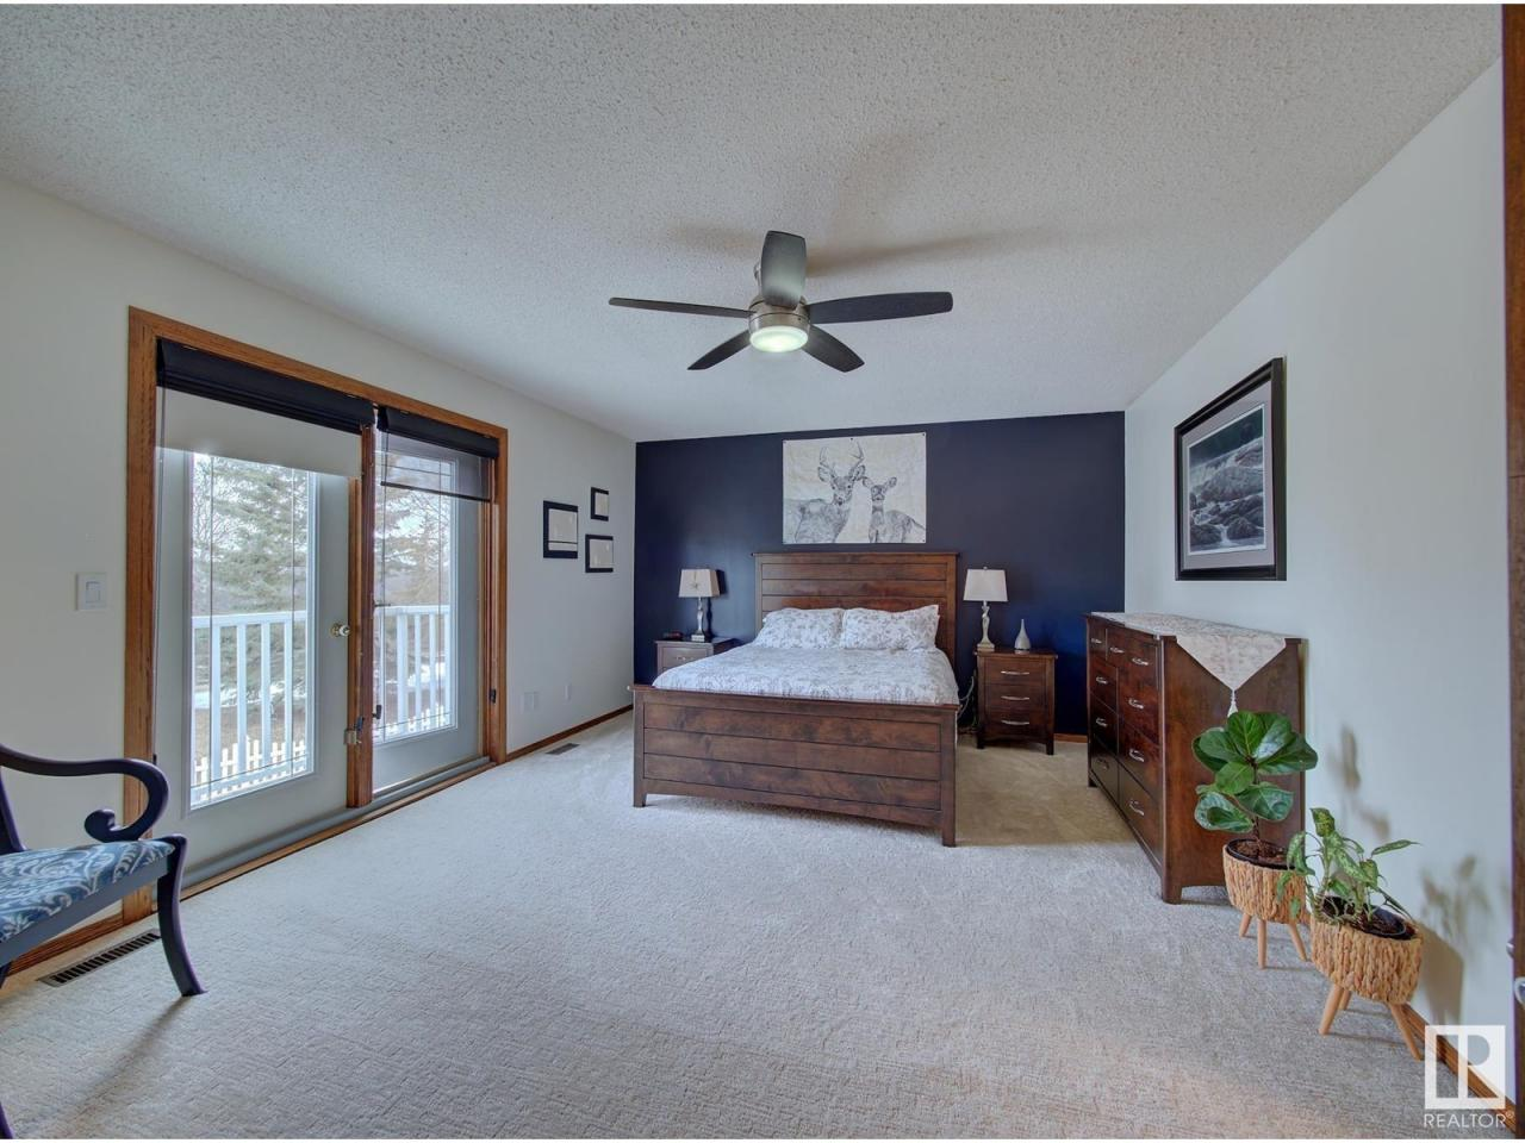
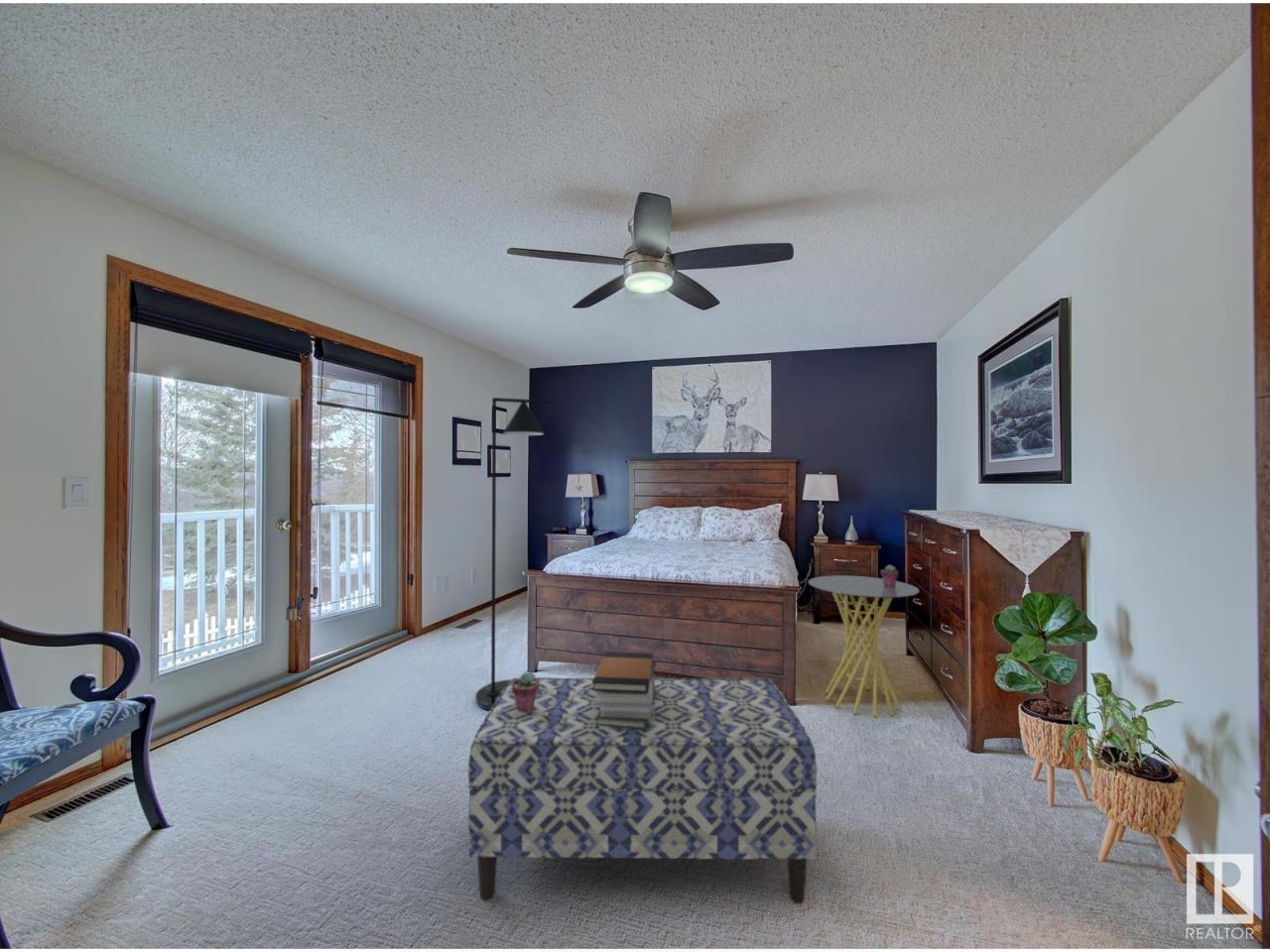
+ potted succulent (889, 574)
+ book stack (626, 687)
+ potted succulent (525, 689)
+ side table (861, 643)
+ bench (641, 777)
+ floor lamp (494, 547)
